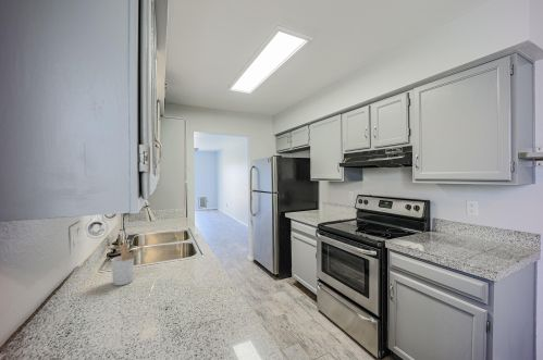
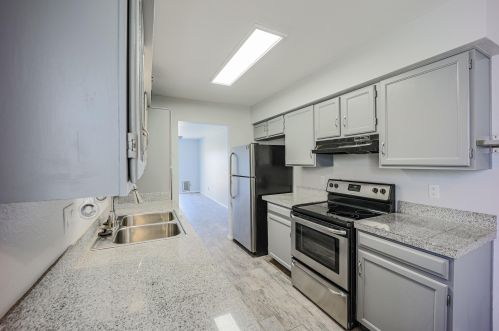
- utensil holder (128, 262)
